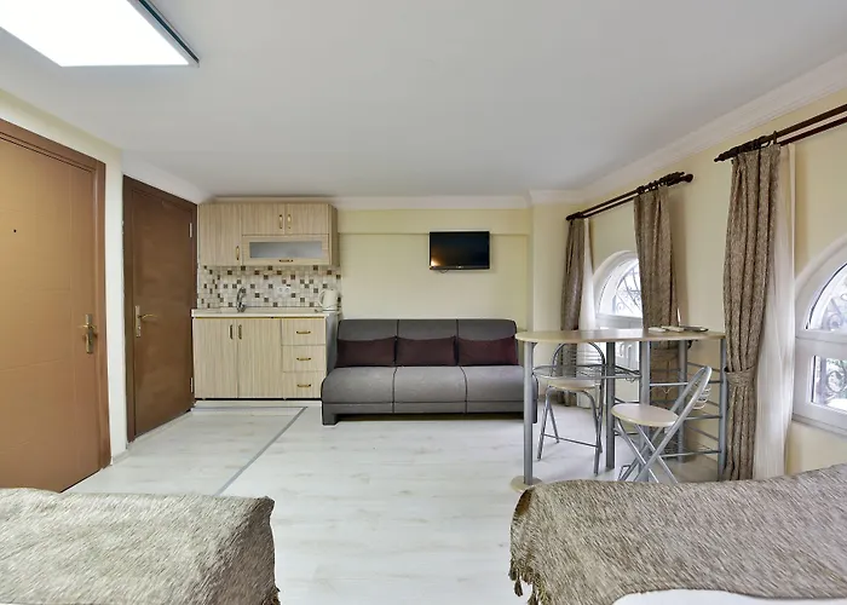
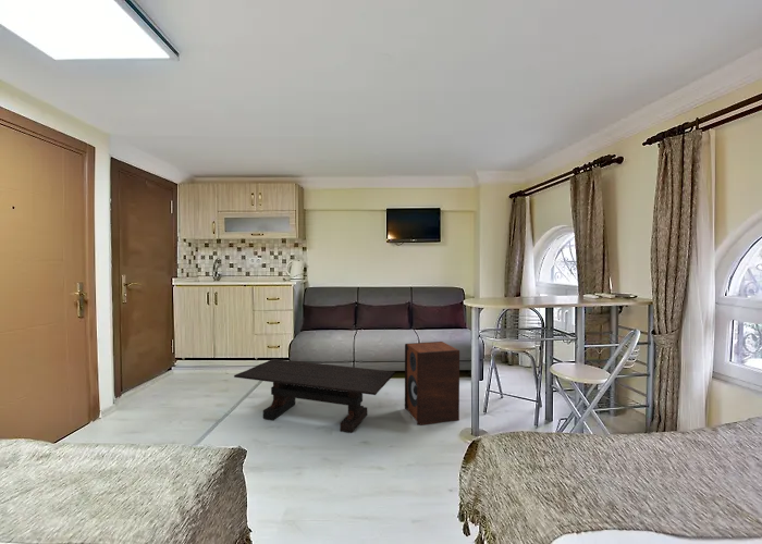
+ speaker (430, 380)
+ coffee table (316, 395)
